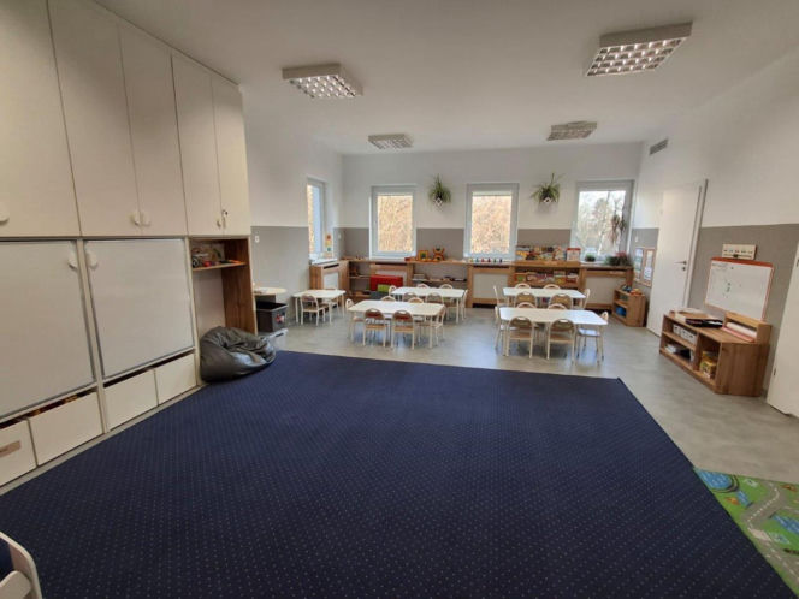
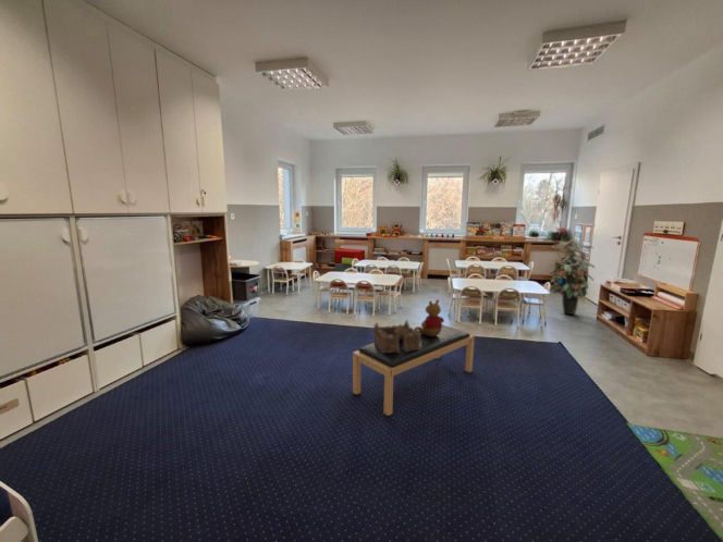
+ bench (417, 359)
+ stuffed bear (429, 316)
+ toy castle (395, 332)
+ indoor plant (569, 276)
